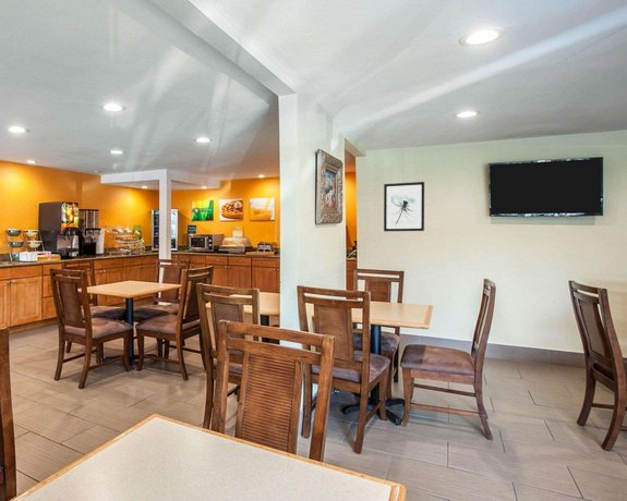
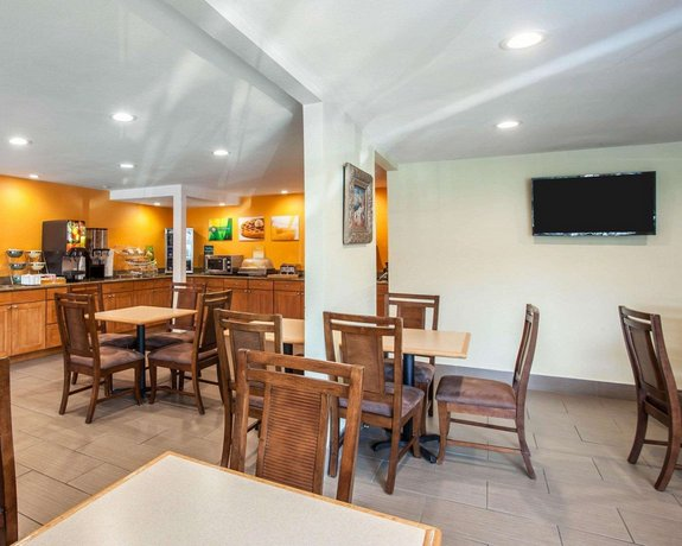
- wall art (403, 207)
